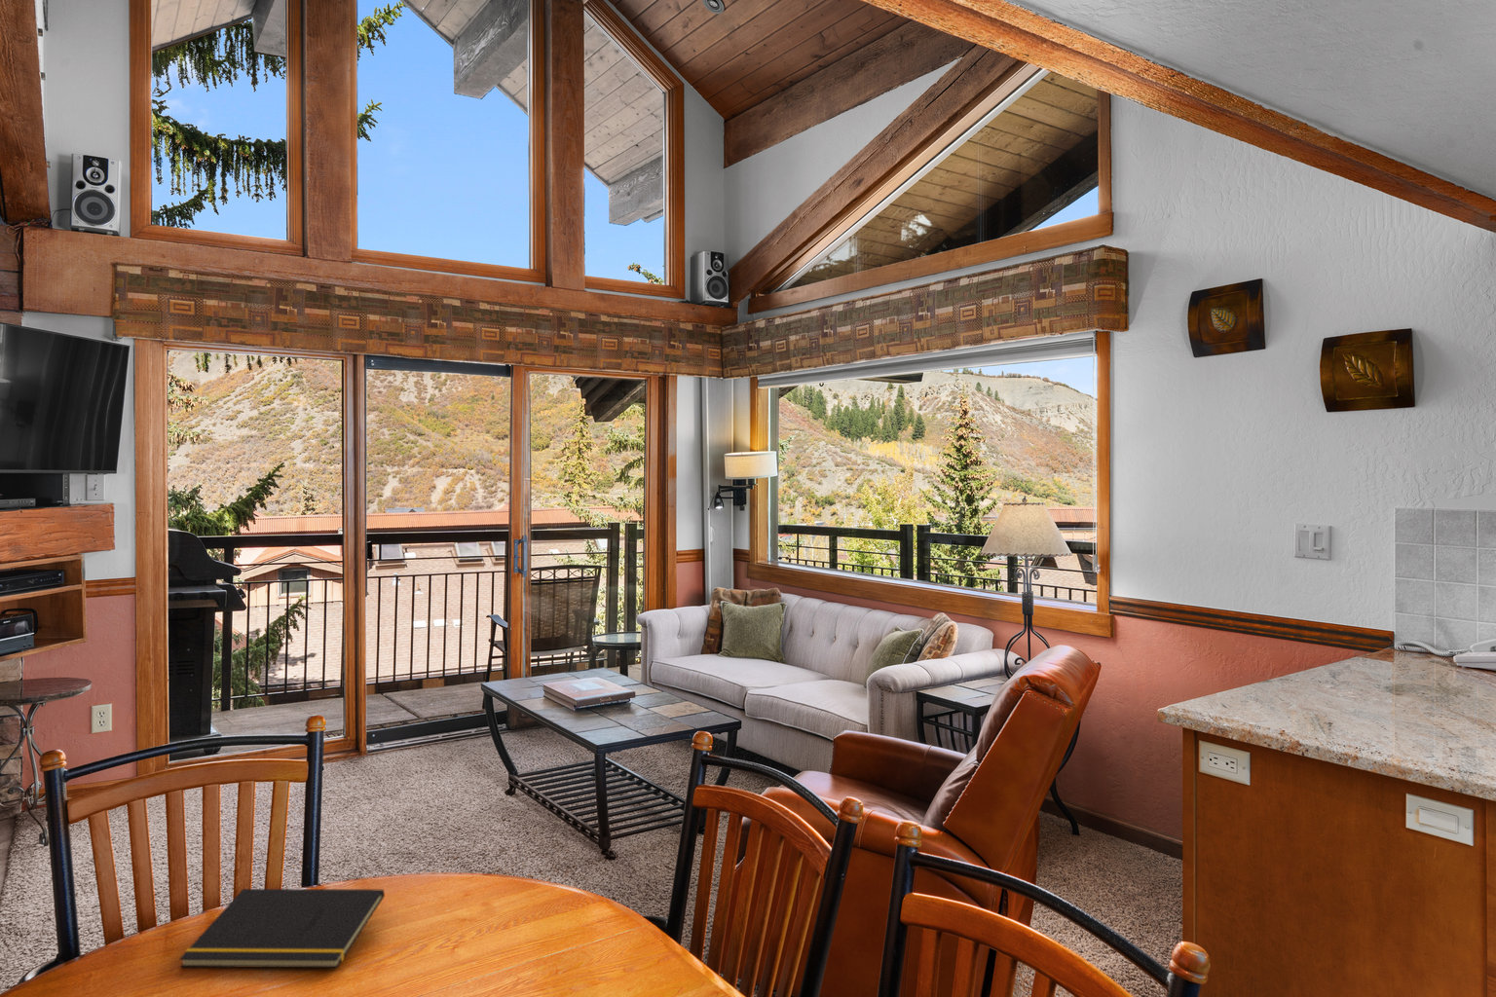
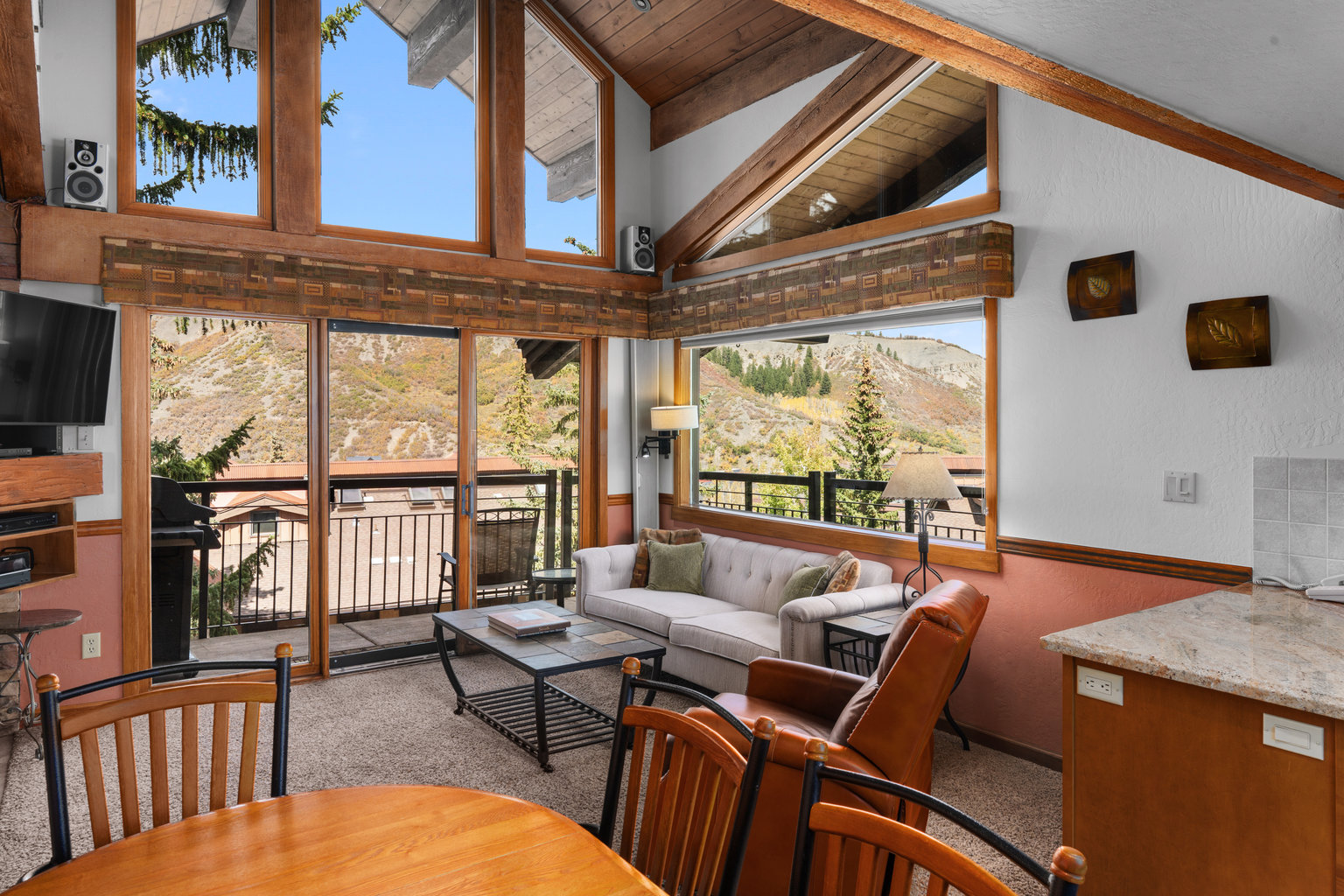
- notepad (287, 926)
